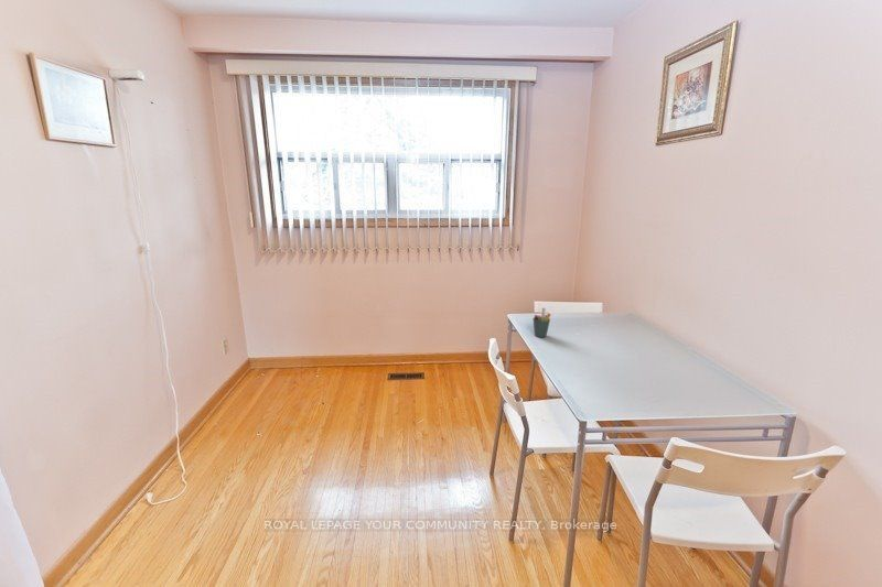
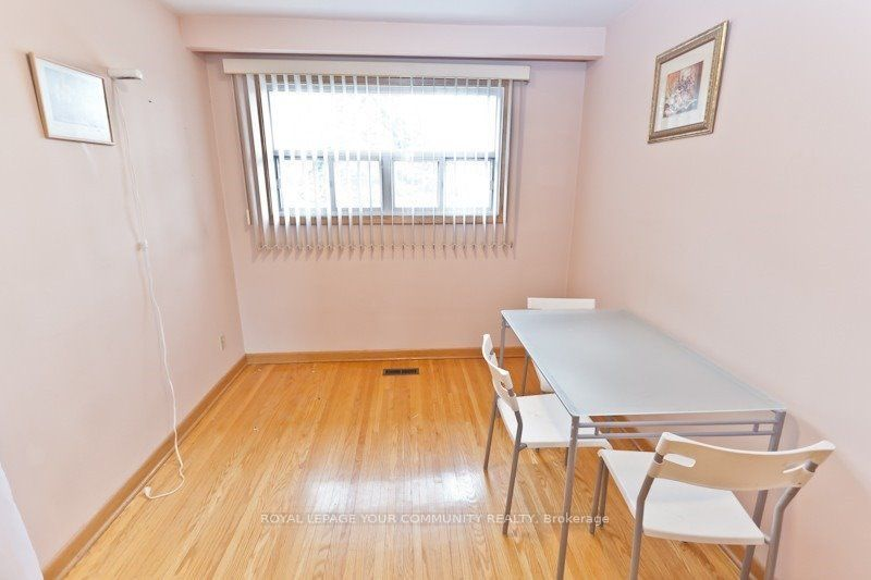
- pen holder (541, 323)
